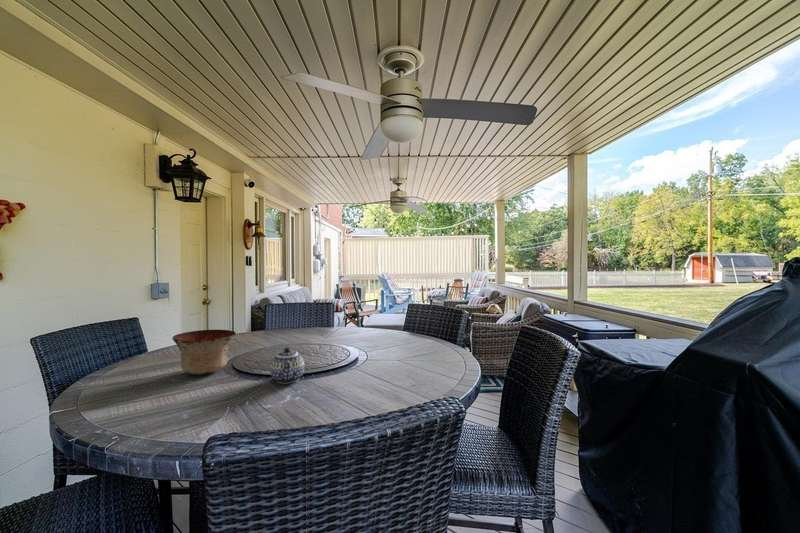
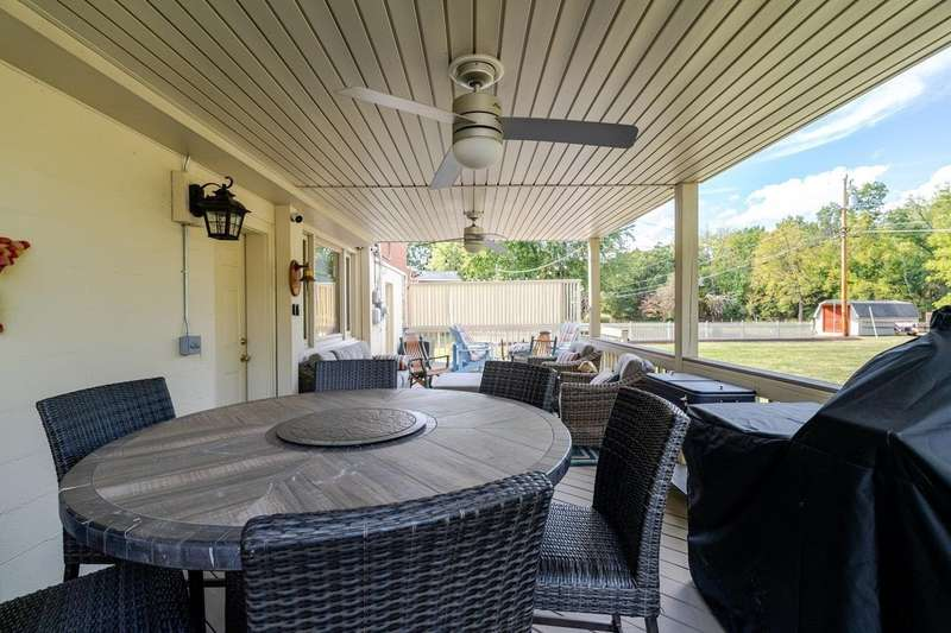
- teapot (287, 363)
- bowl (205, 353)
